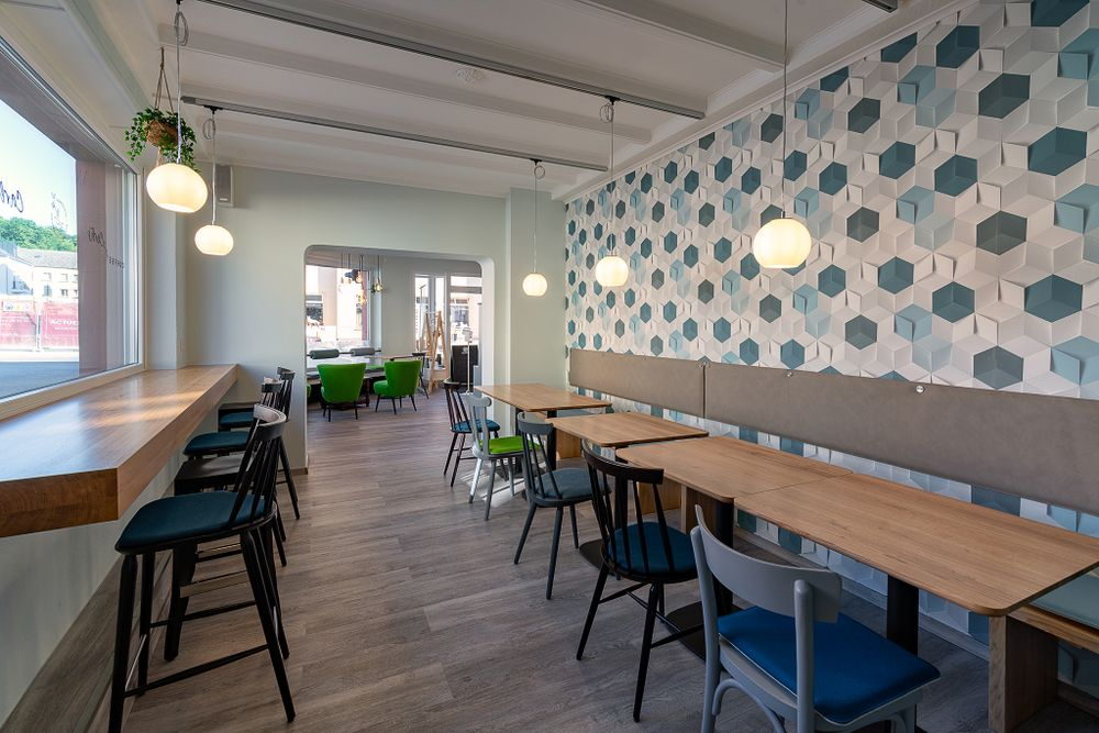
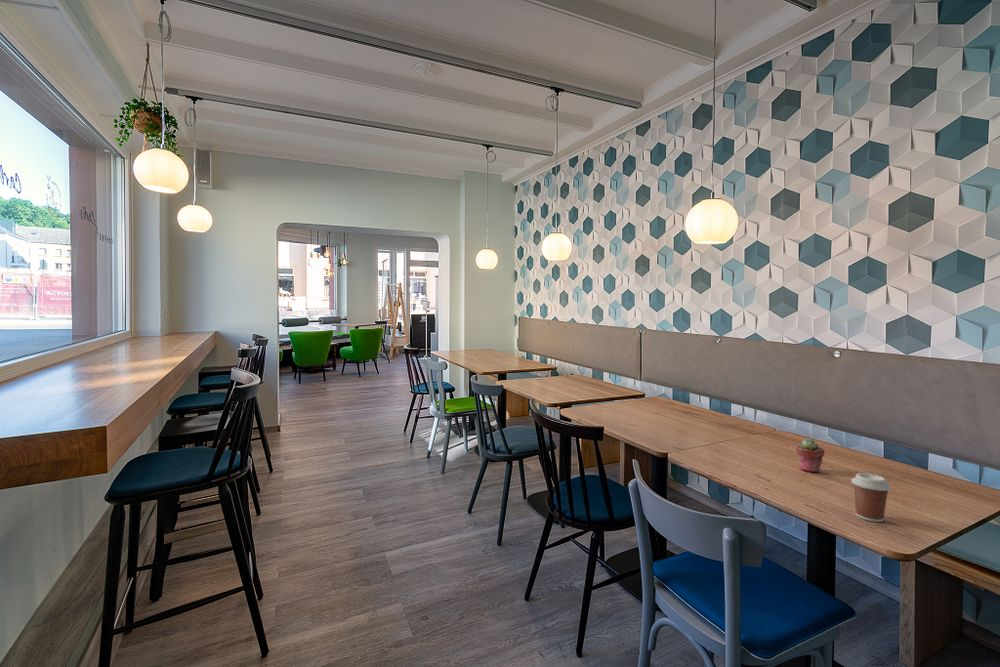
+ potted succulent (810, 454)
+ coffee cup (870, 497)
